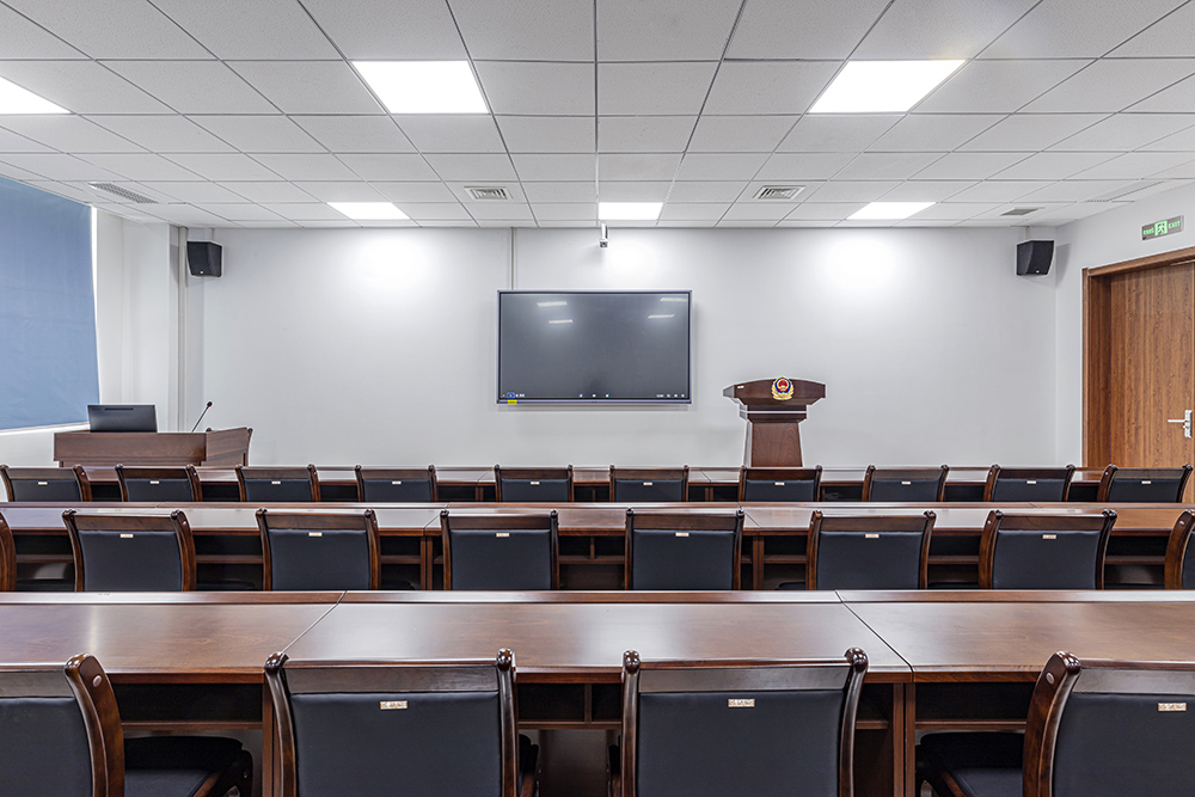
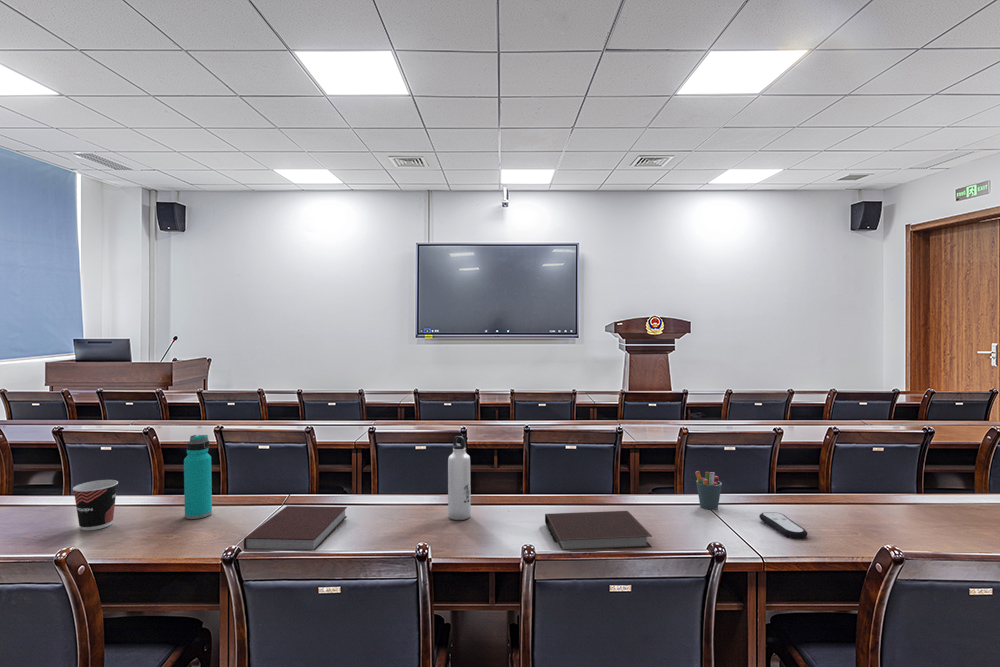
+ water bottle (459, 476)
+ water bottle (197, 475)
+ remote control (783, 524)
+ notebook (299, 526)
+ pen holder (708, 487)
+ notebook (595, 529)
+ cup (96, 505)
